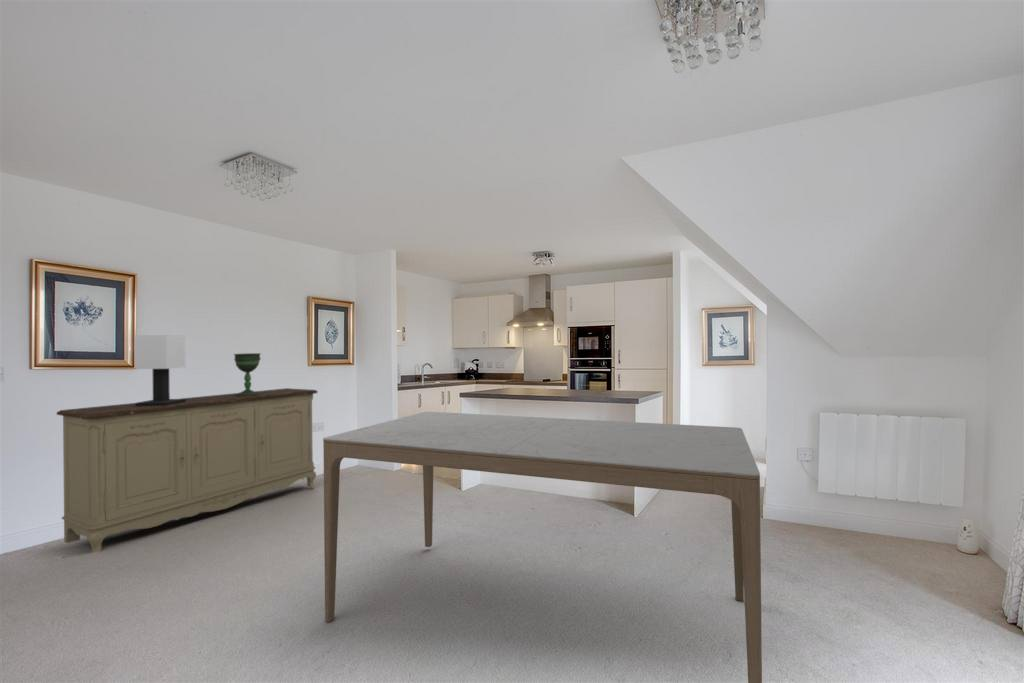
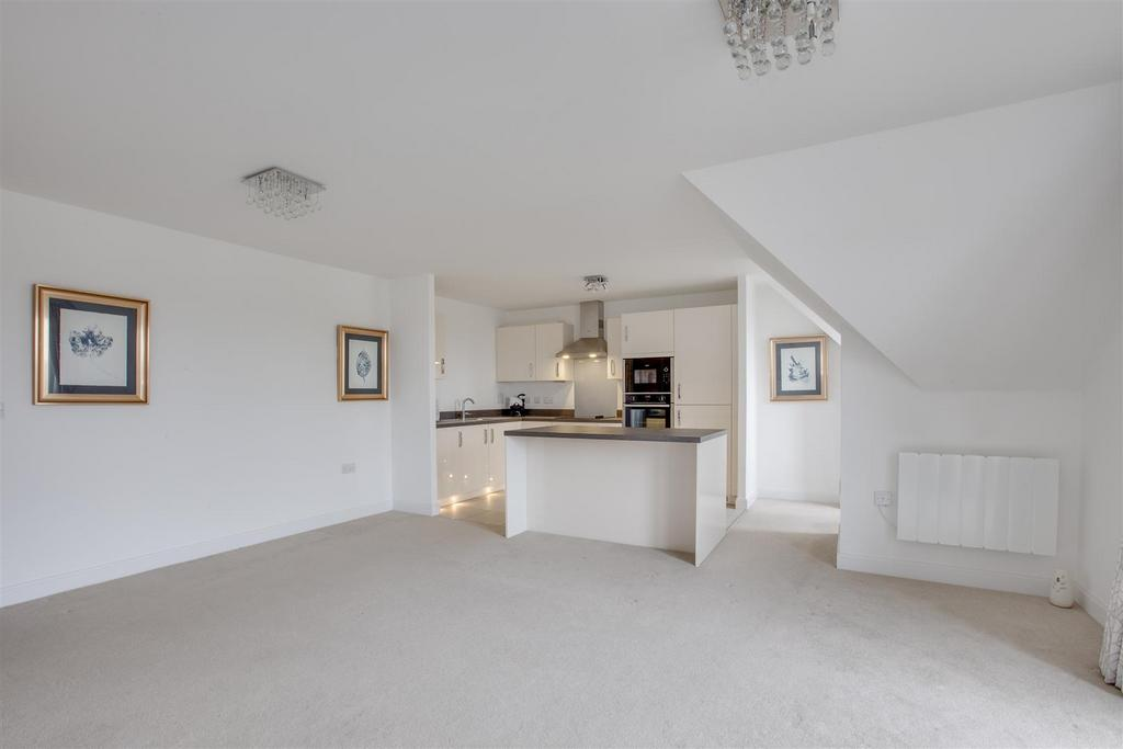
- dining table (543, 477)
- sideboard (210, 454)
- table lamp (160, 369)
- chalice (247, 374)
